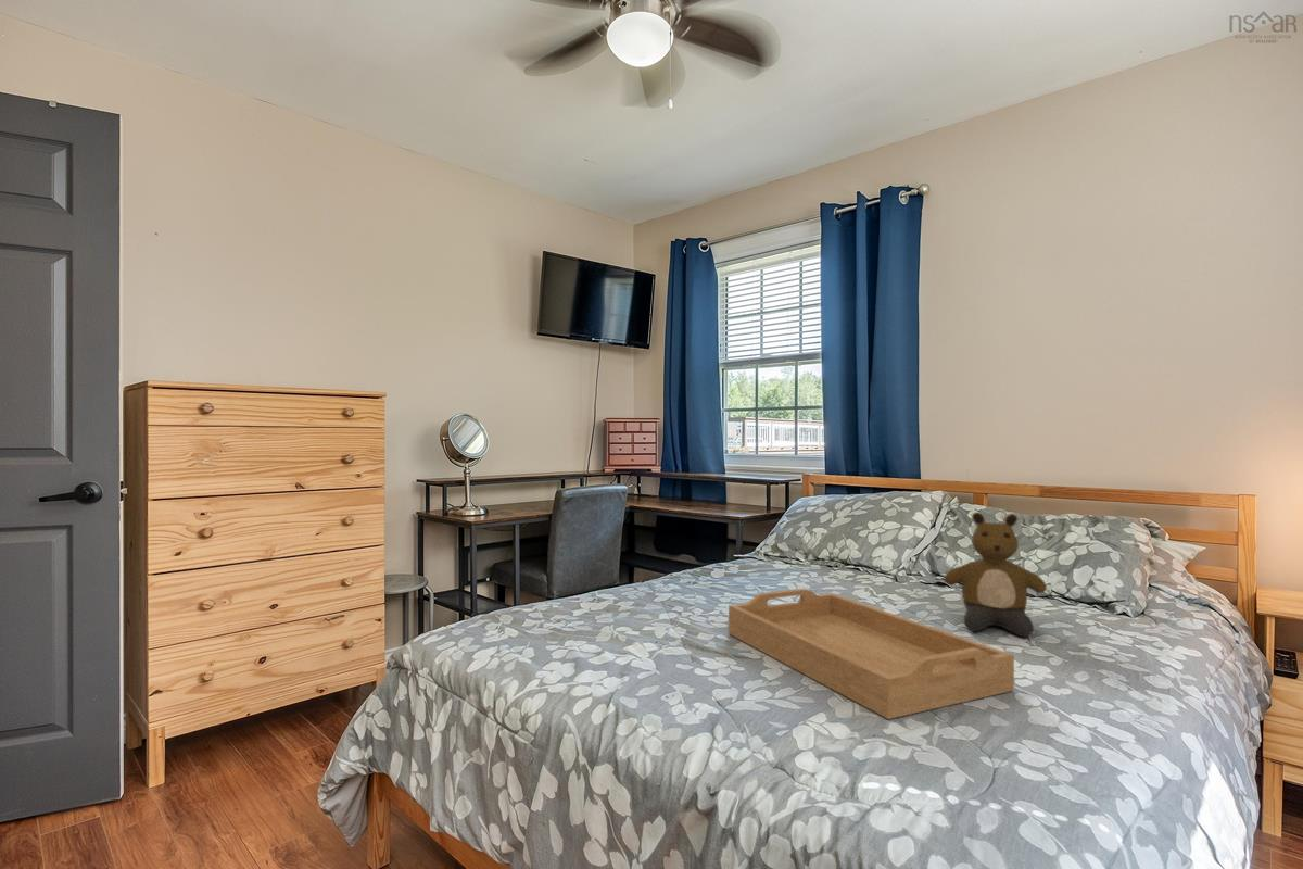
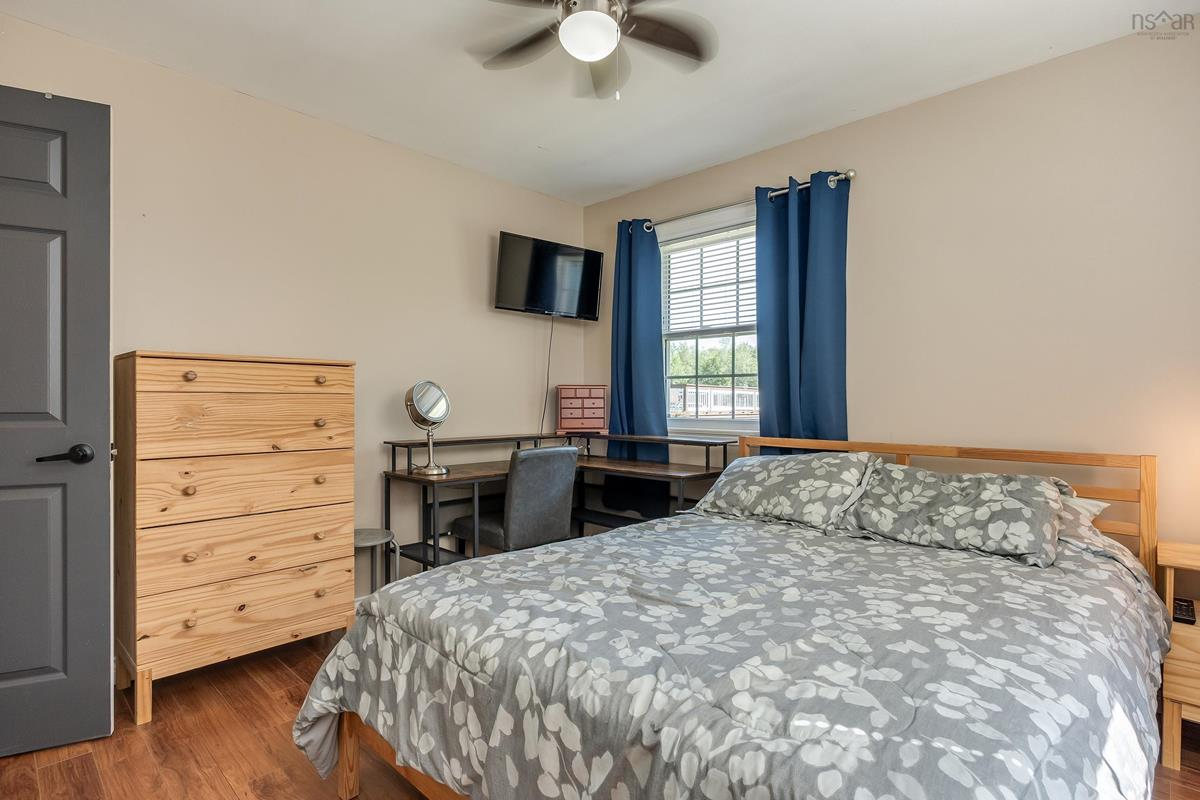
- serving tray (853, 638)
- bear (995, 570)
